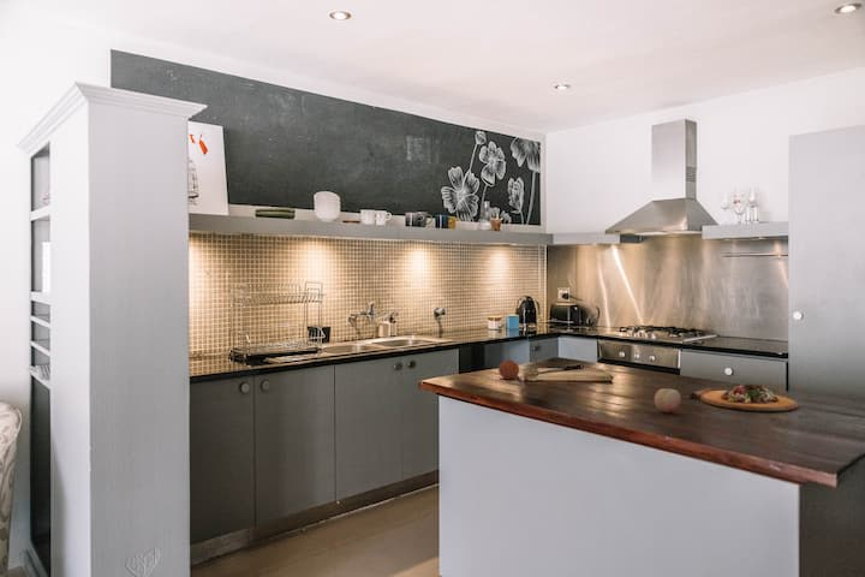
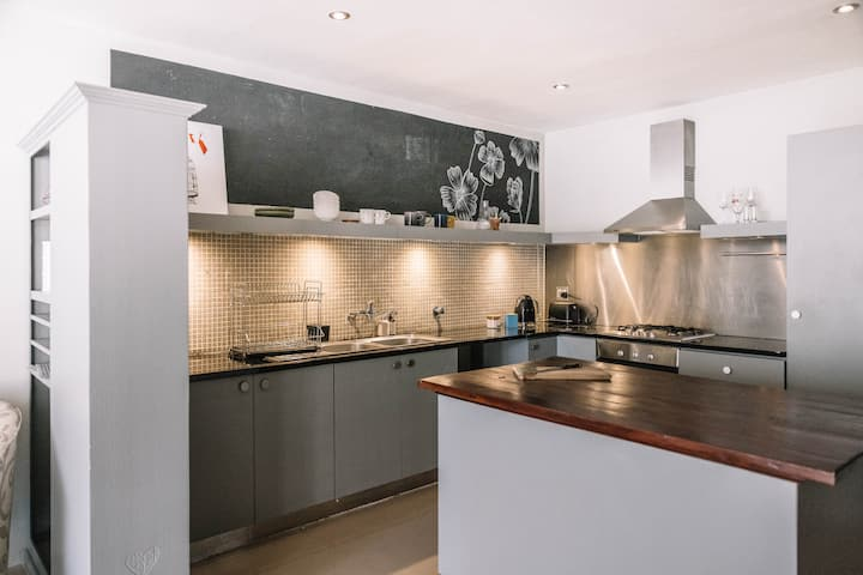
- fruit (508, 369)
- cutting board (742, 391)
- fruit (667, 400)
